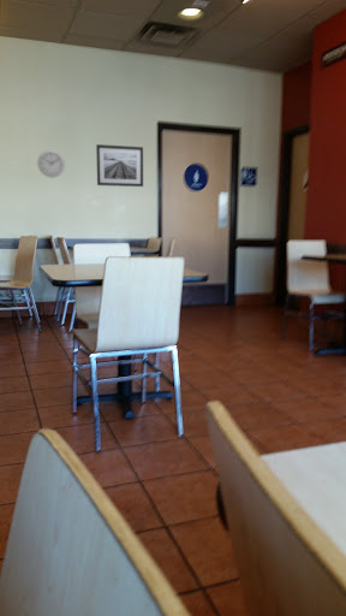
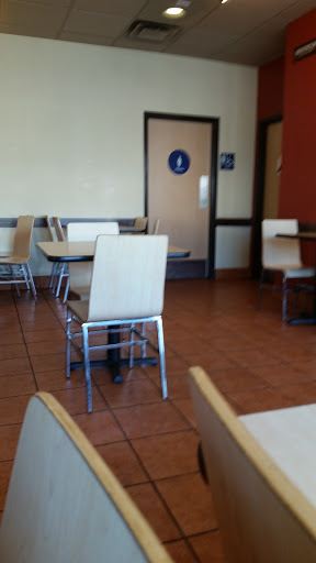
- wall art (120, 166)
- wall clock (50, 164)
